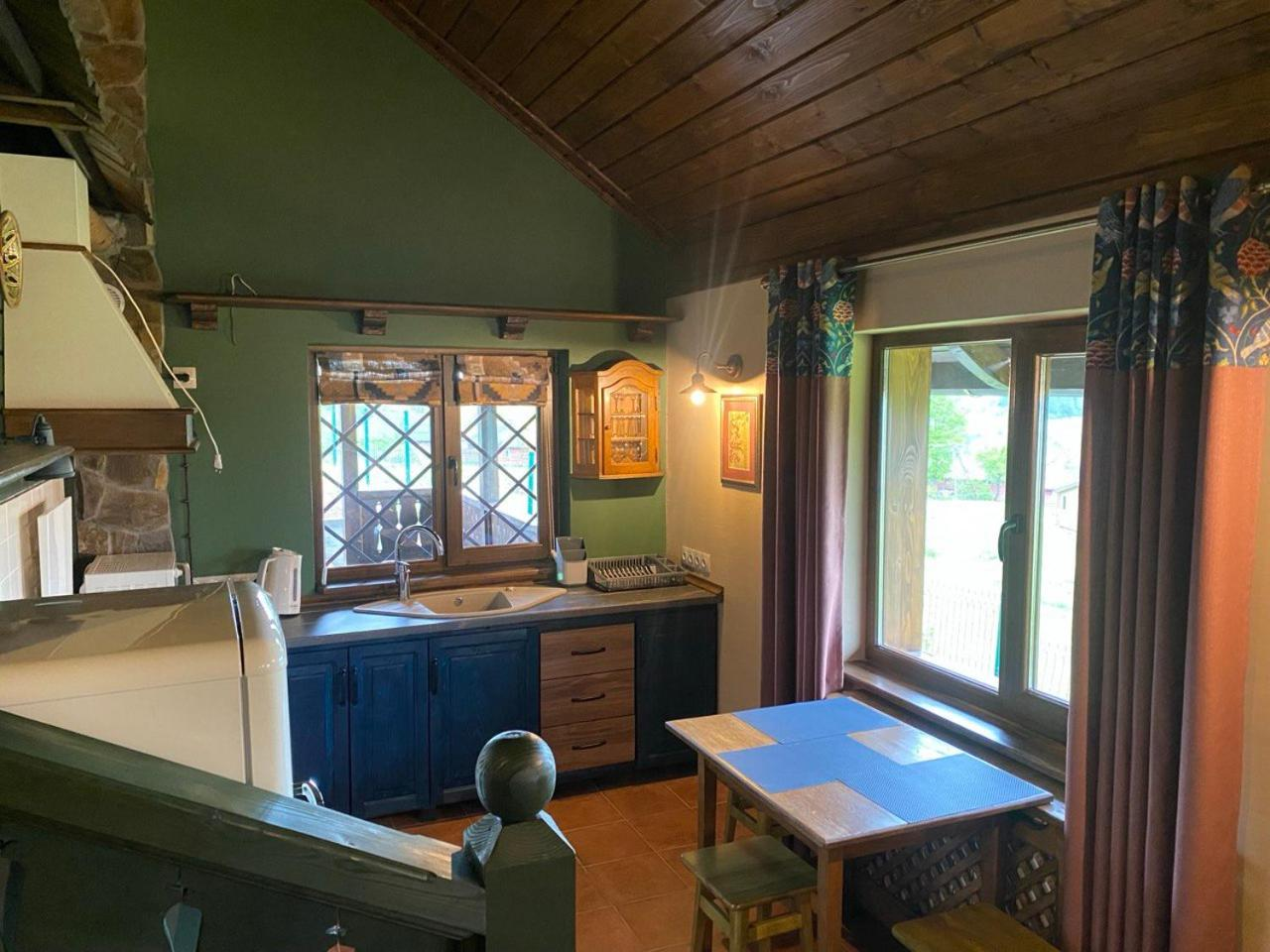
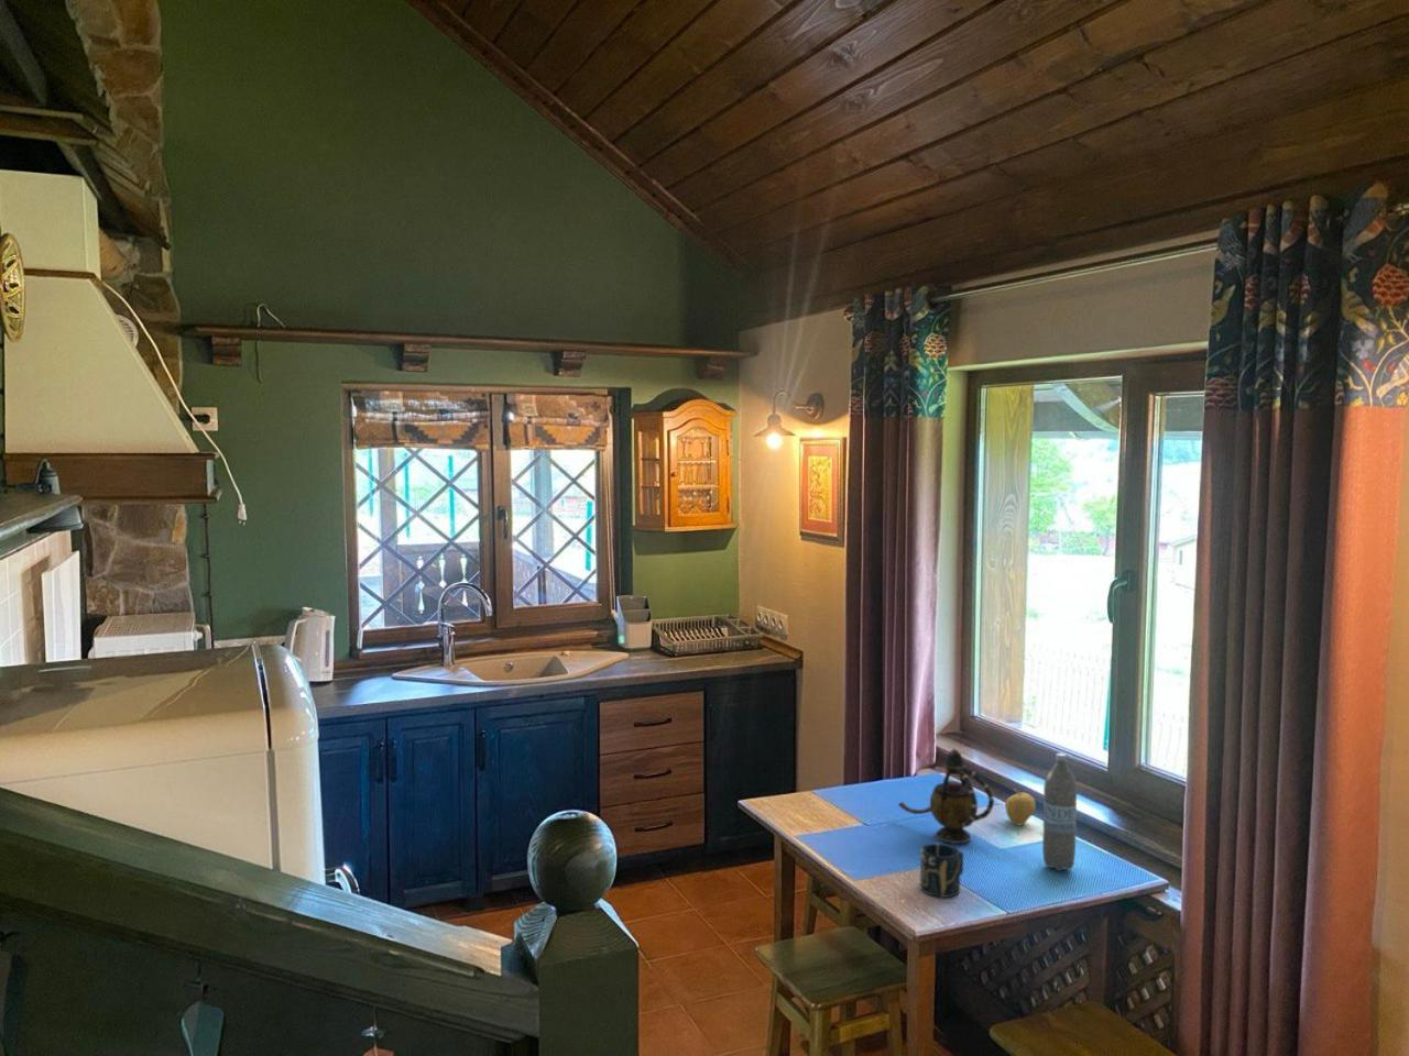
+ fruit (1020, 805)
+ water bottle (1058, 811)
+ teapot (941, 790)
+ cup (943, 867)
